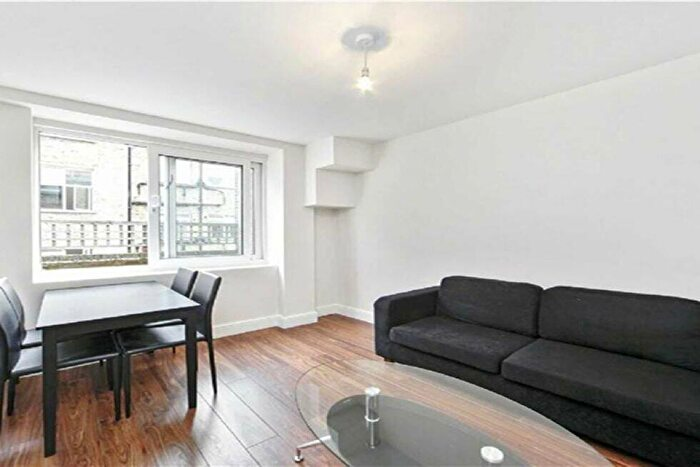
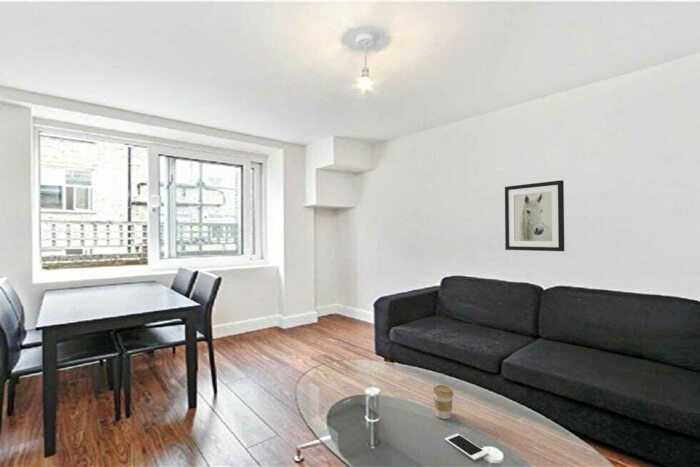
+ coffee cup (443, 401)
+ cell phone (465, 446)
+ wall art (532, 217)
